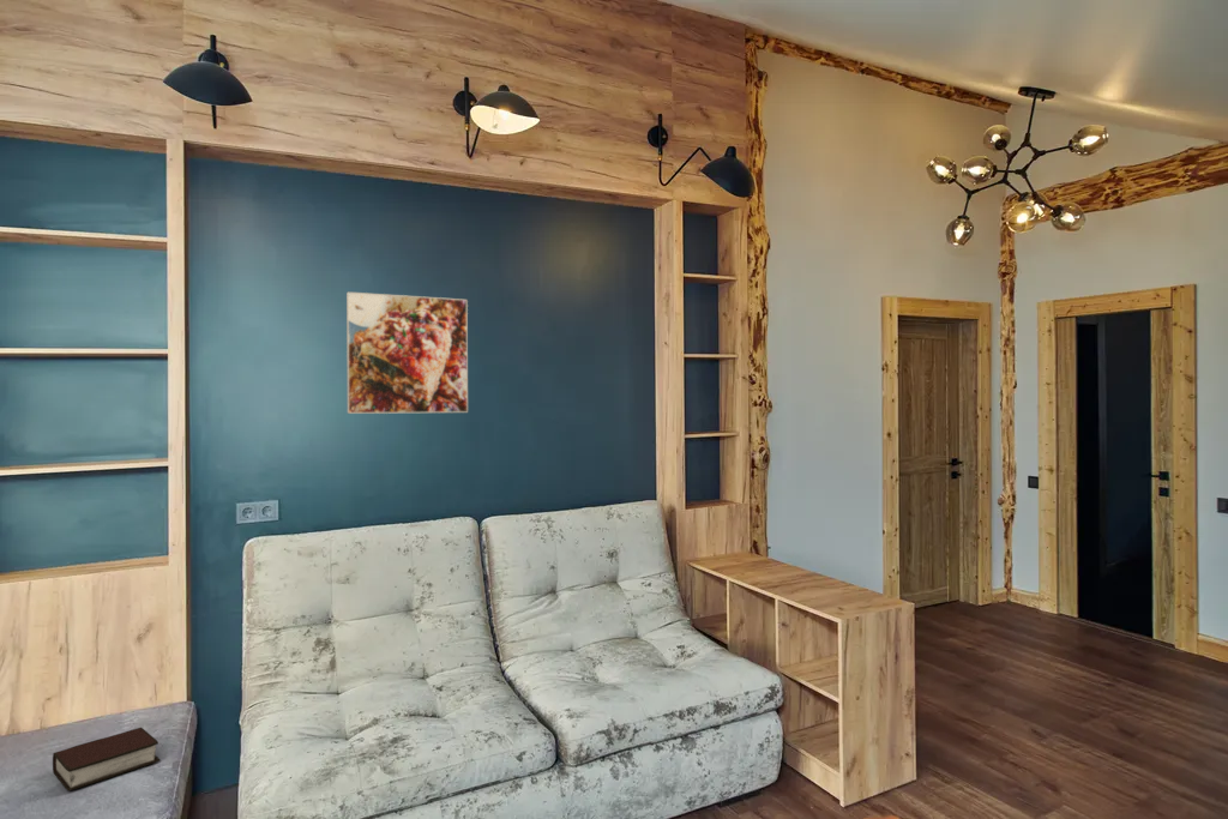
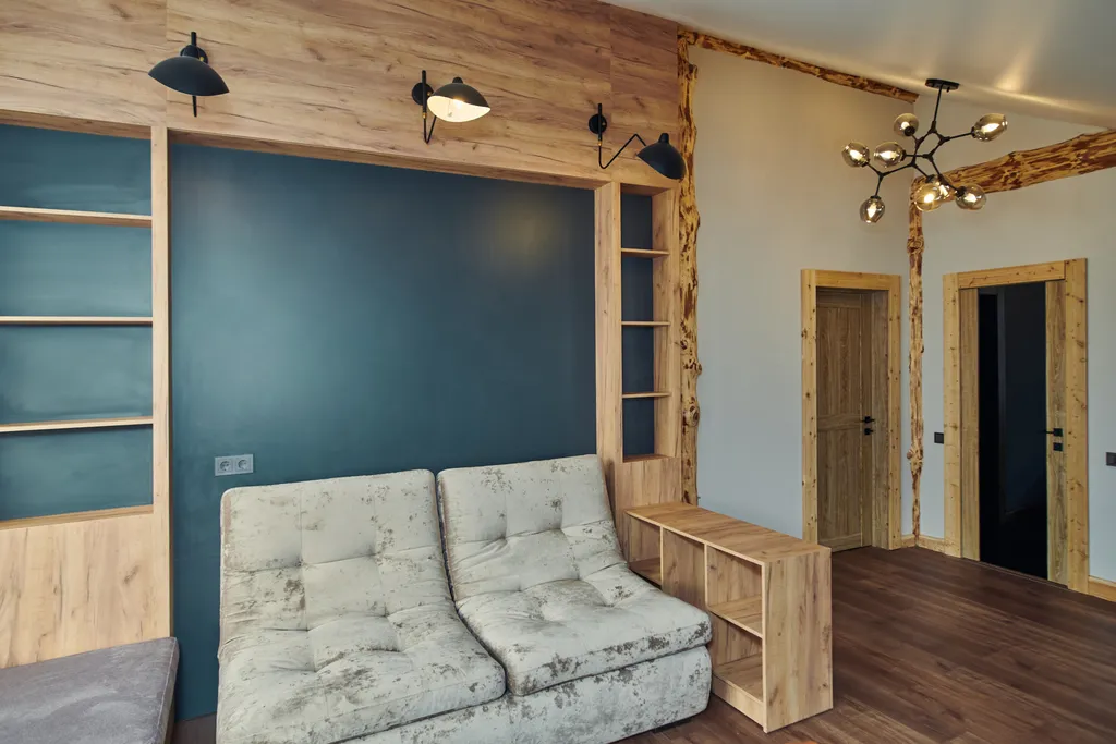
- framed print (409, 354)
- bible (107, 757)
